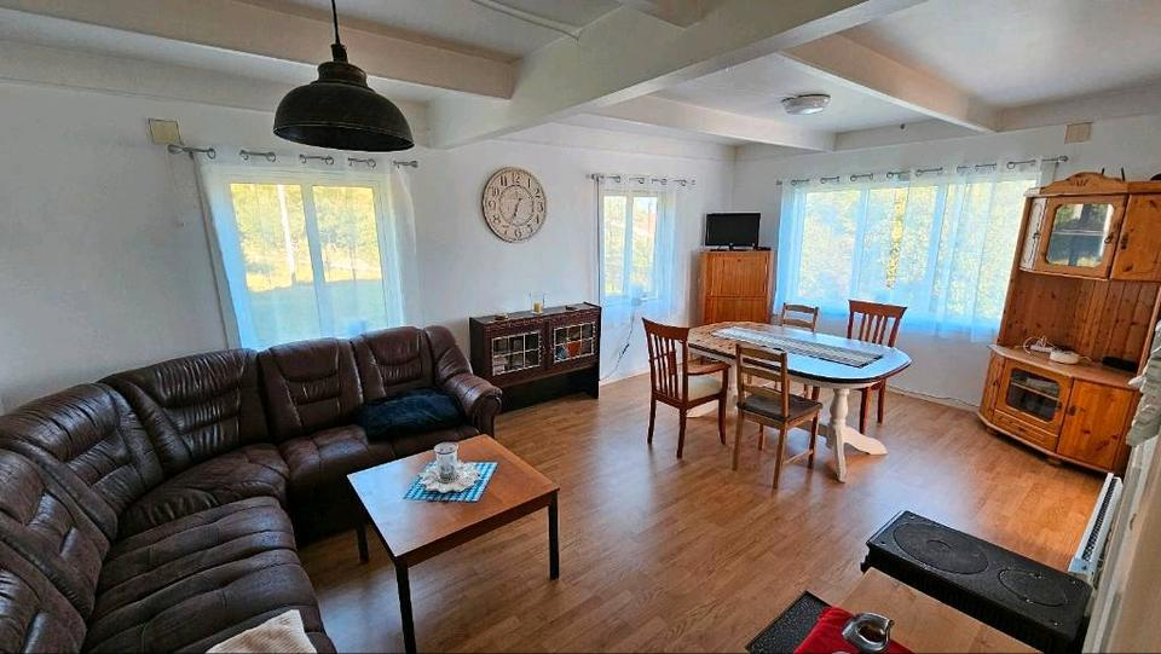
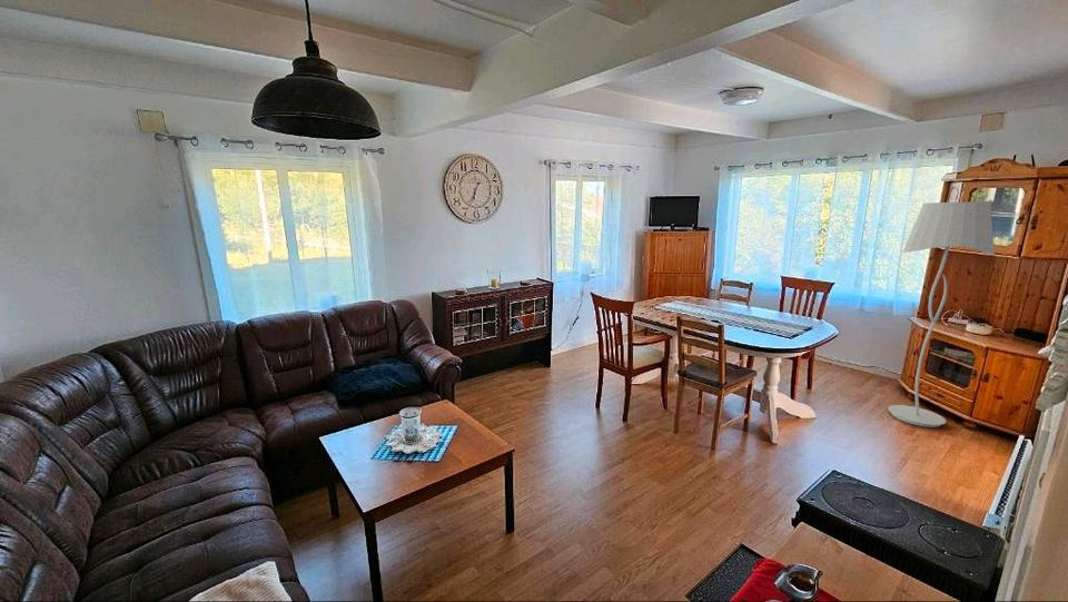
+ floor lamp (934, 316)
